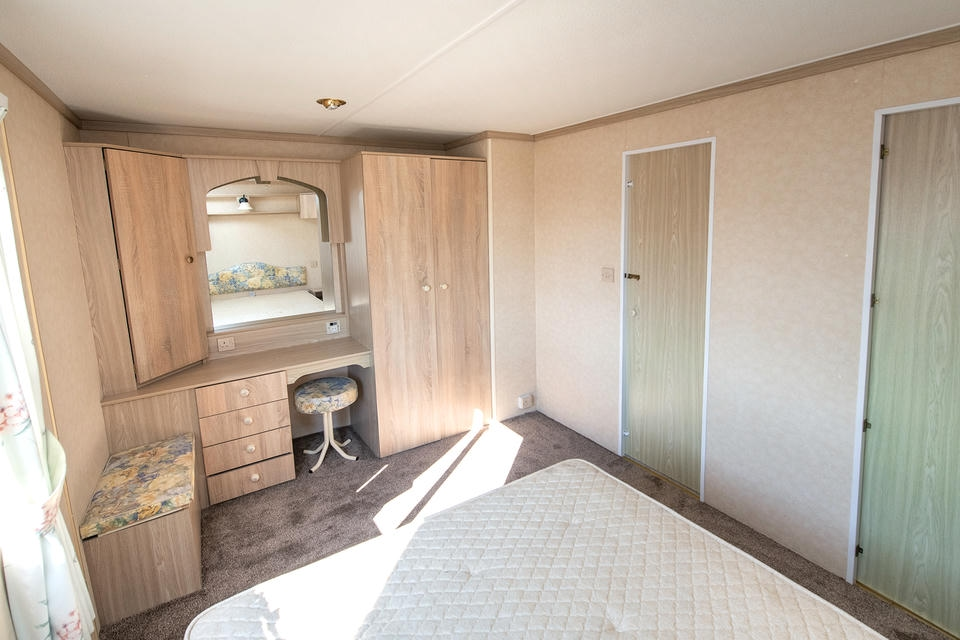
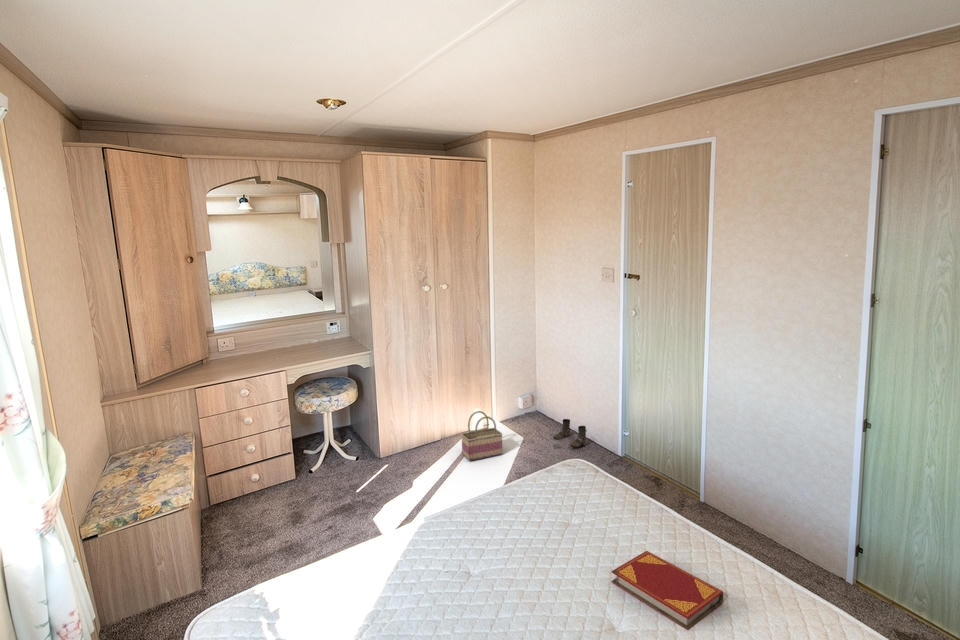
+ hardback book (665, 586)
+ boots (569, 433)
+ basket (481, 434)
